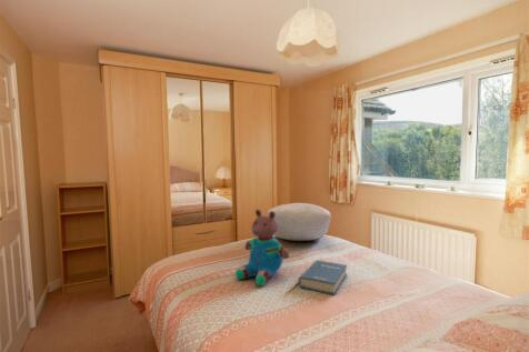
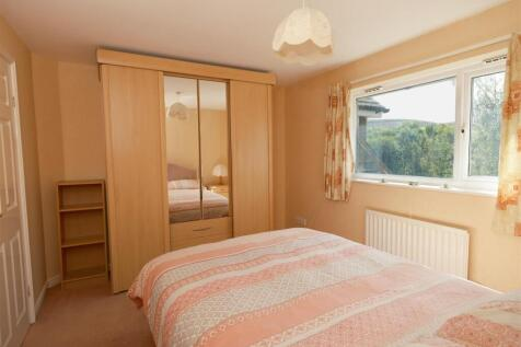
- hardback book (323, 275)
- pillow (299, 222)
- teddy bear (260, 243)
